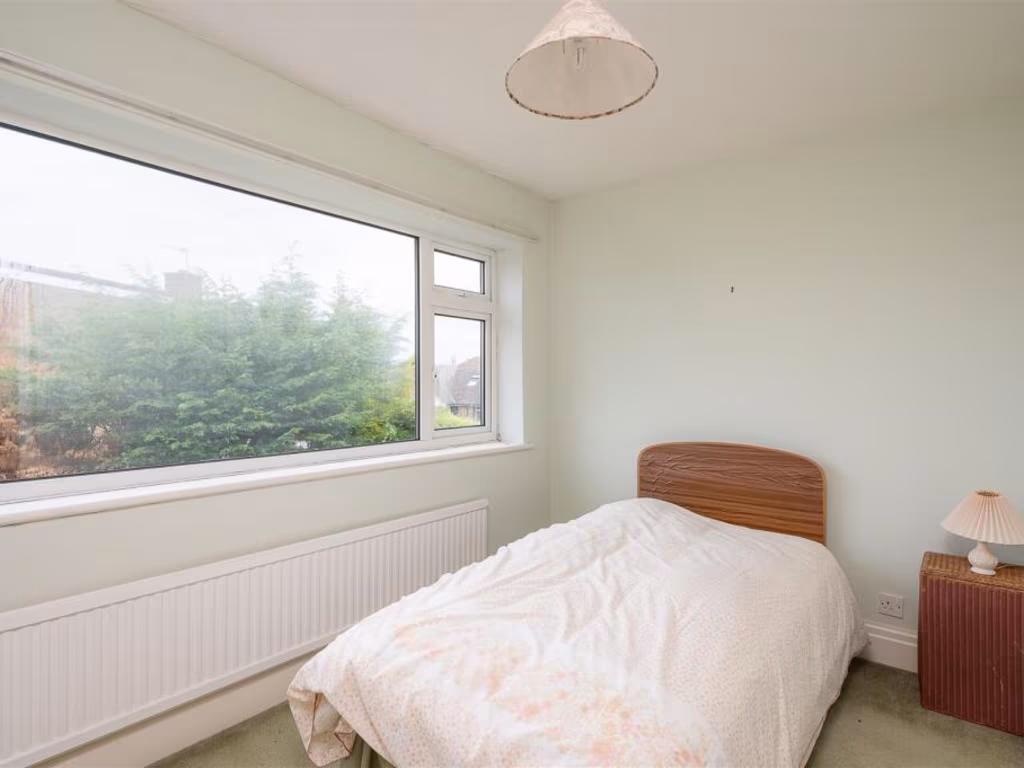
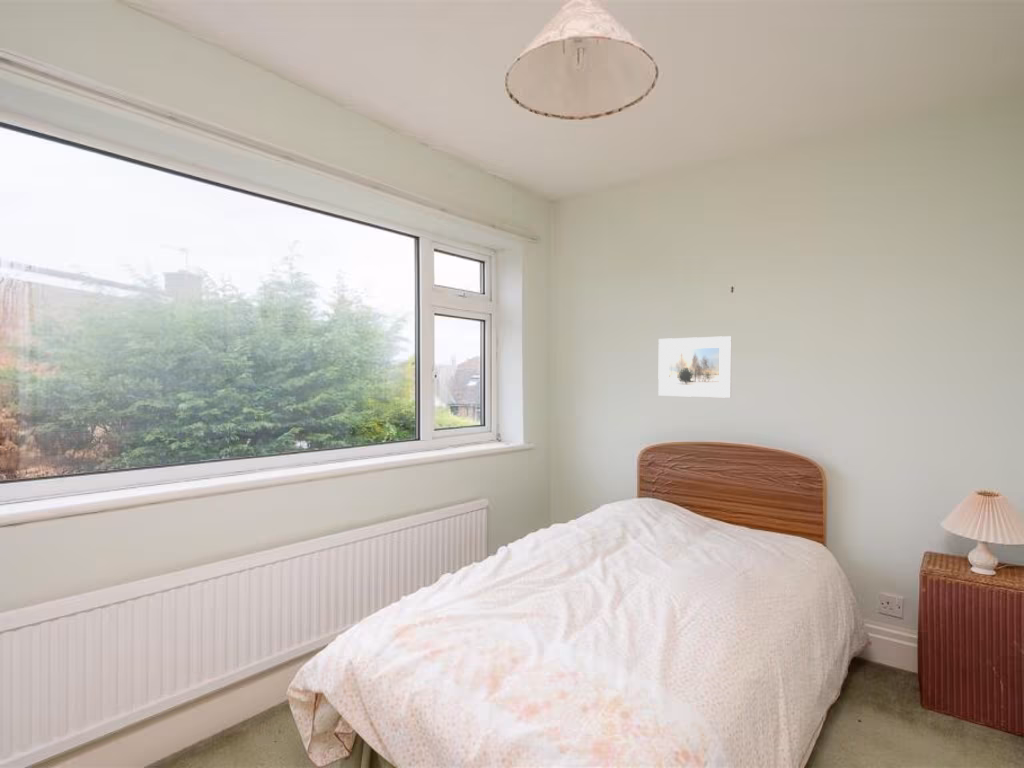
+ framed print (693, 367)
